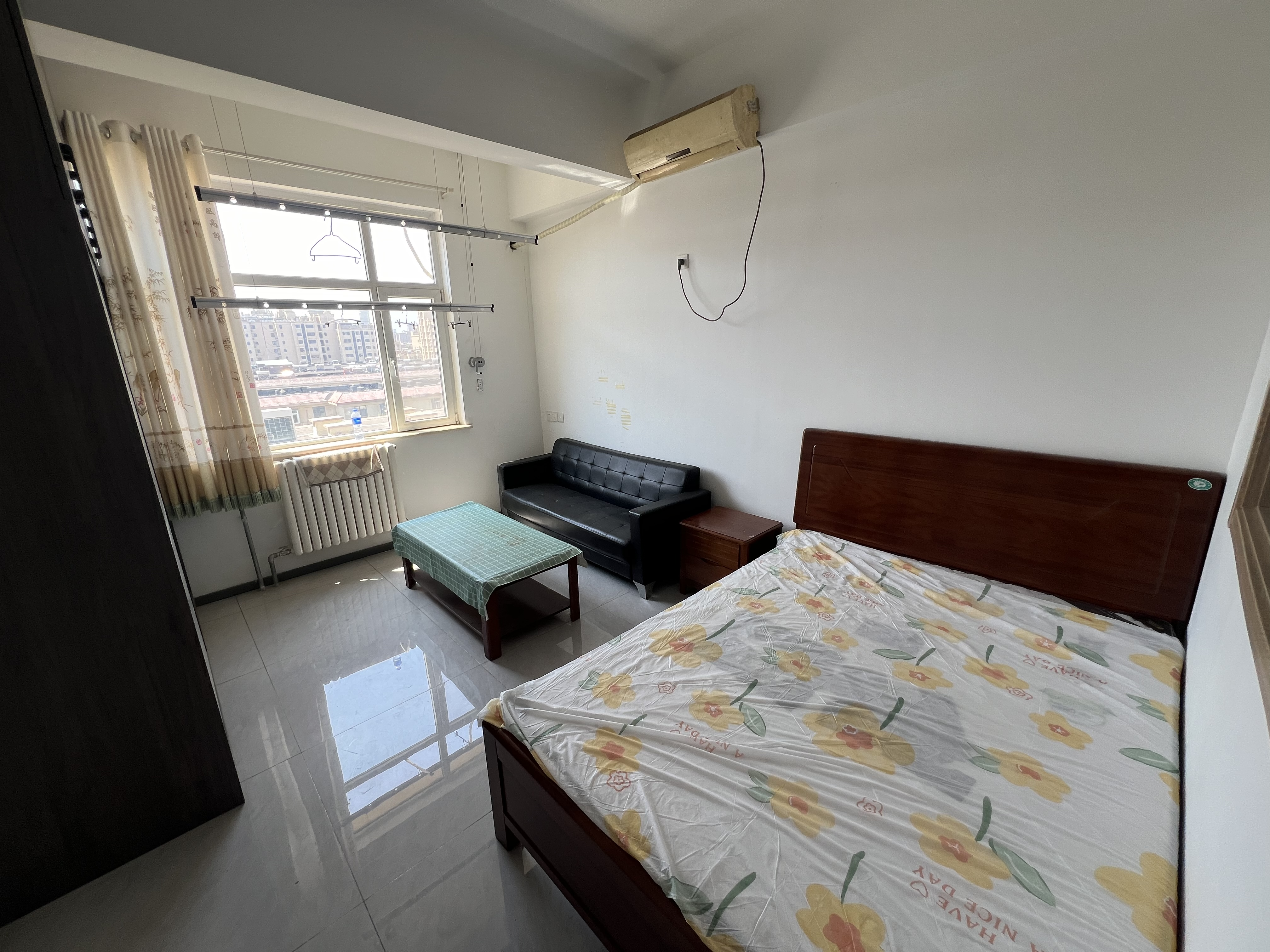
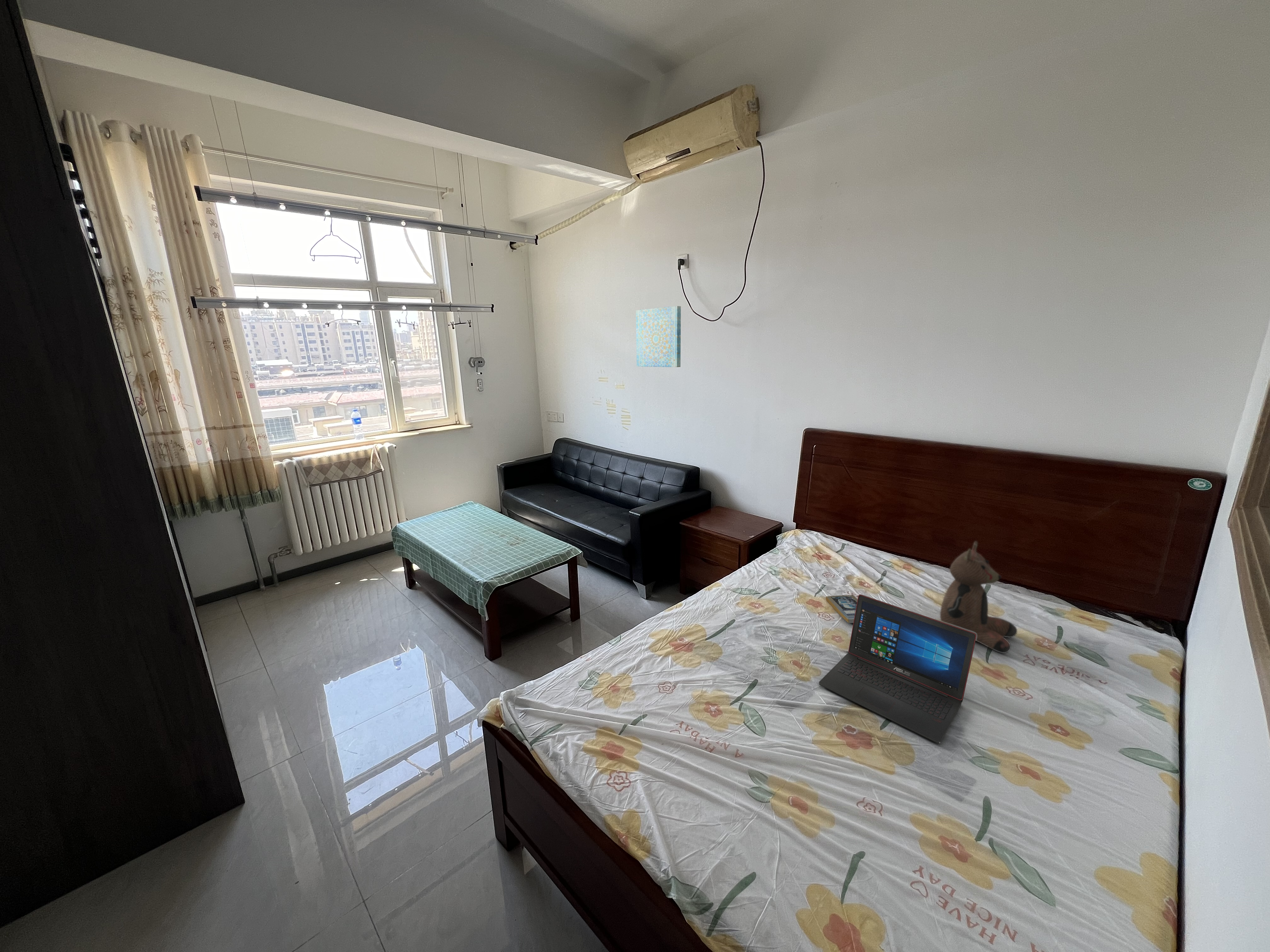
+ laptop (894, 660)
+ teddy bear (982, 593)
+ wall art (657, 338)
+ book (851, 609)
